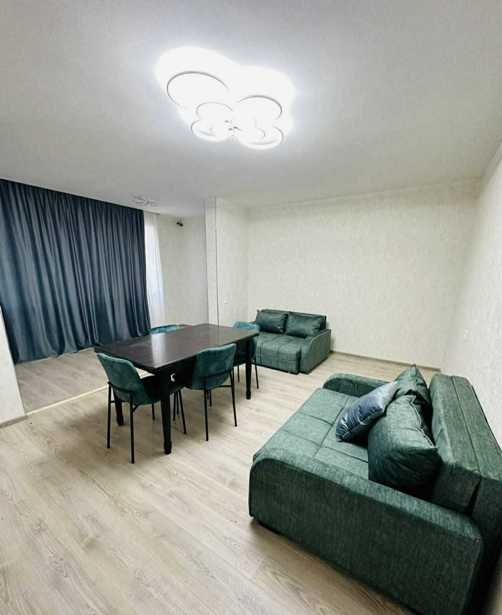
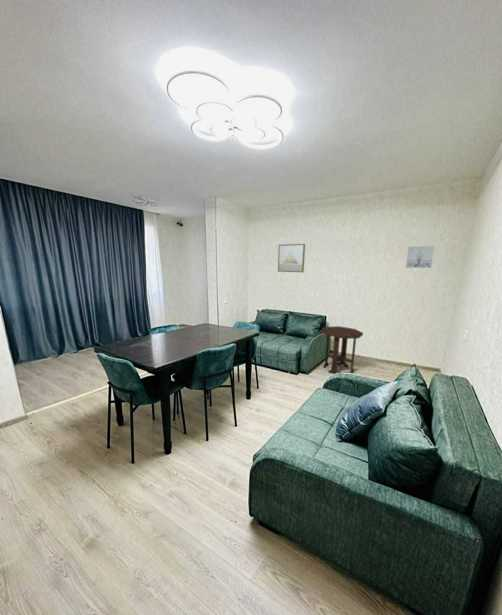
+ wall art (290, 258)
+ side table (338, 350)
+ wall art (419, 257)
